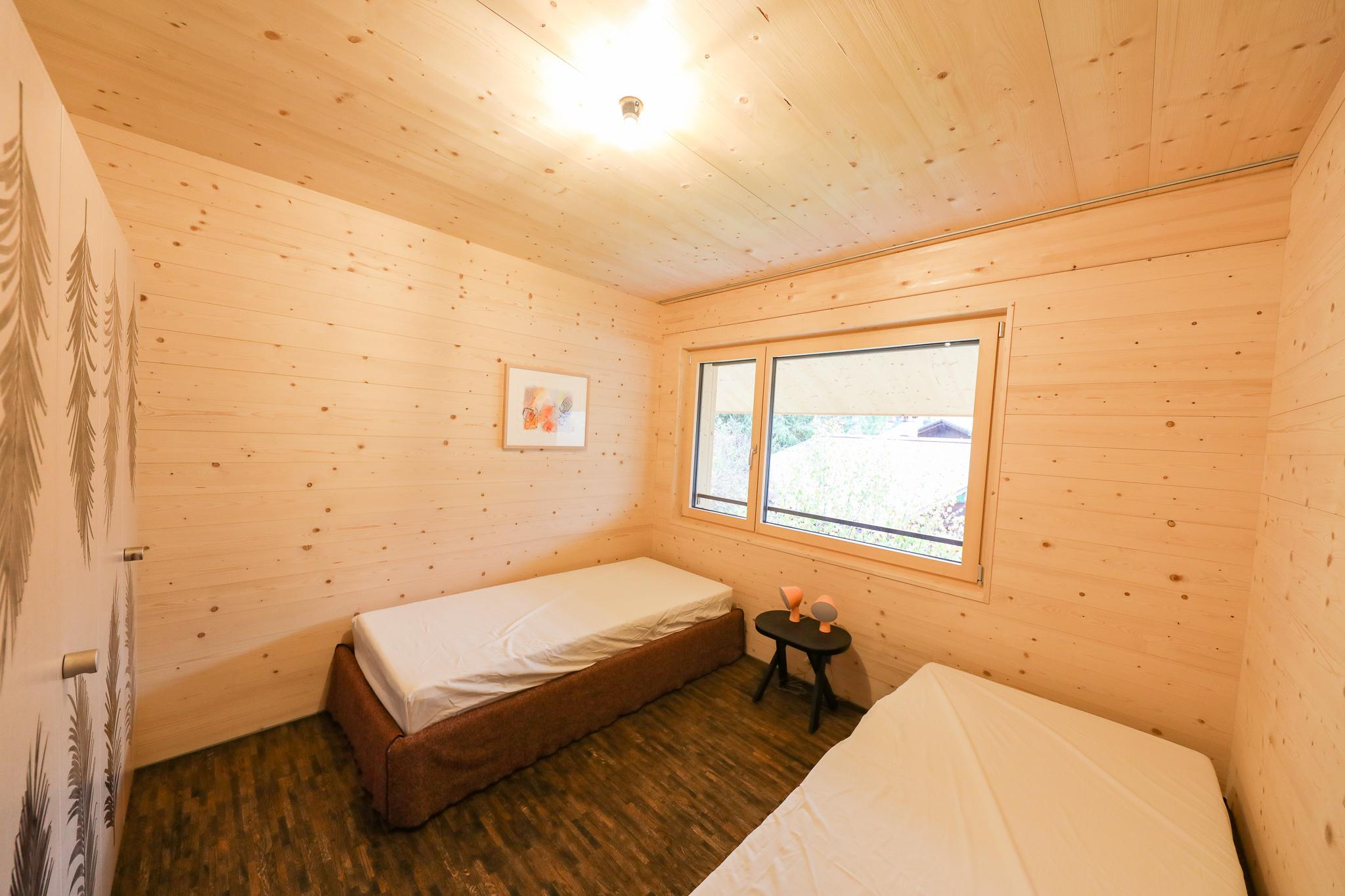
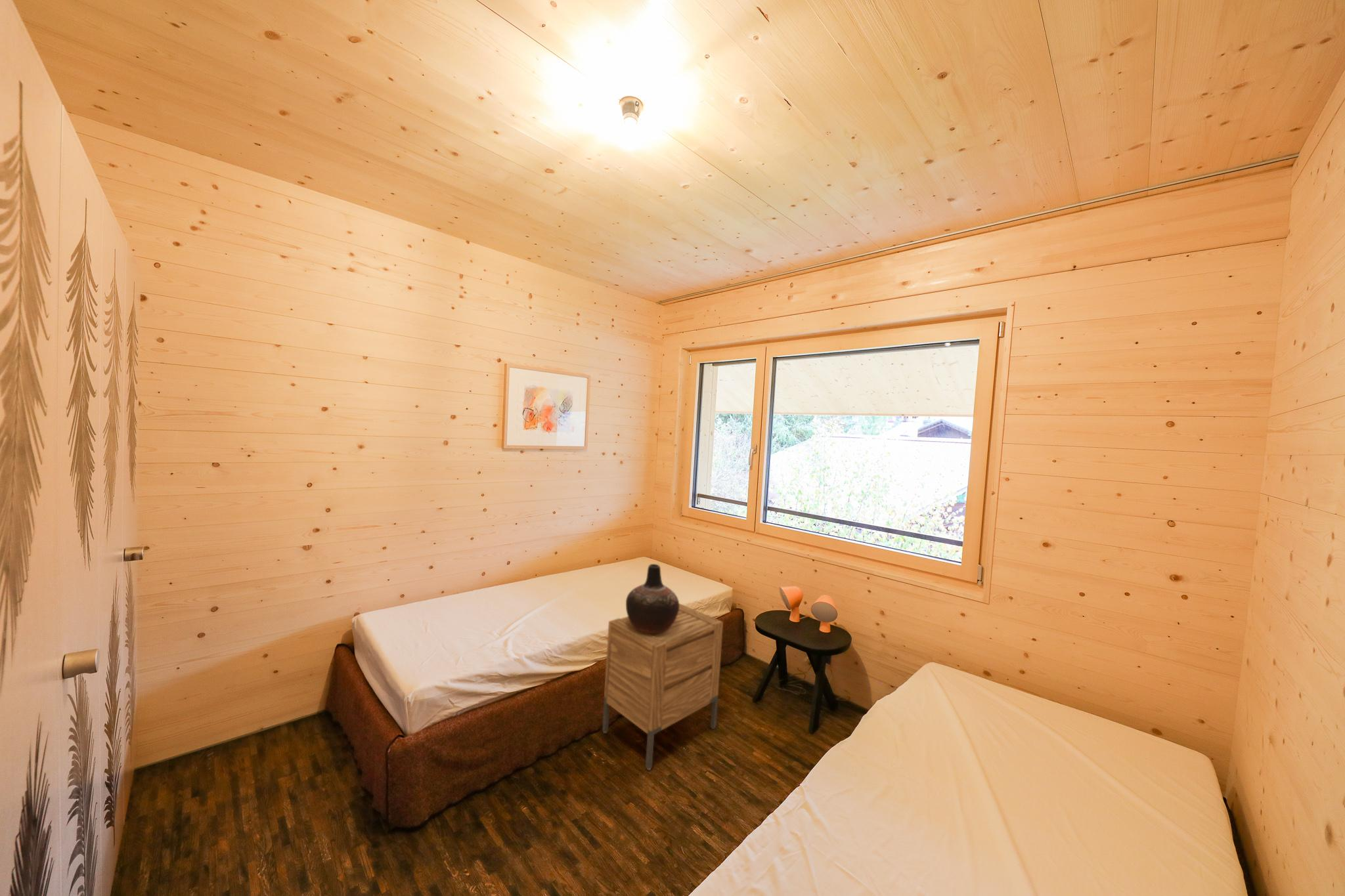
+ vase (653, 596)
+ nightstand (663, 676)
